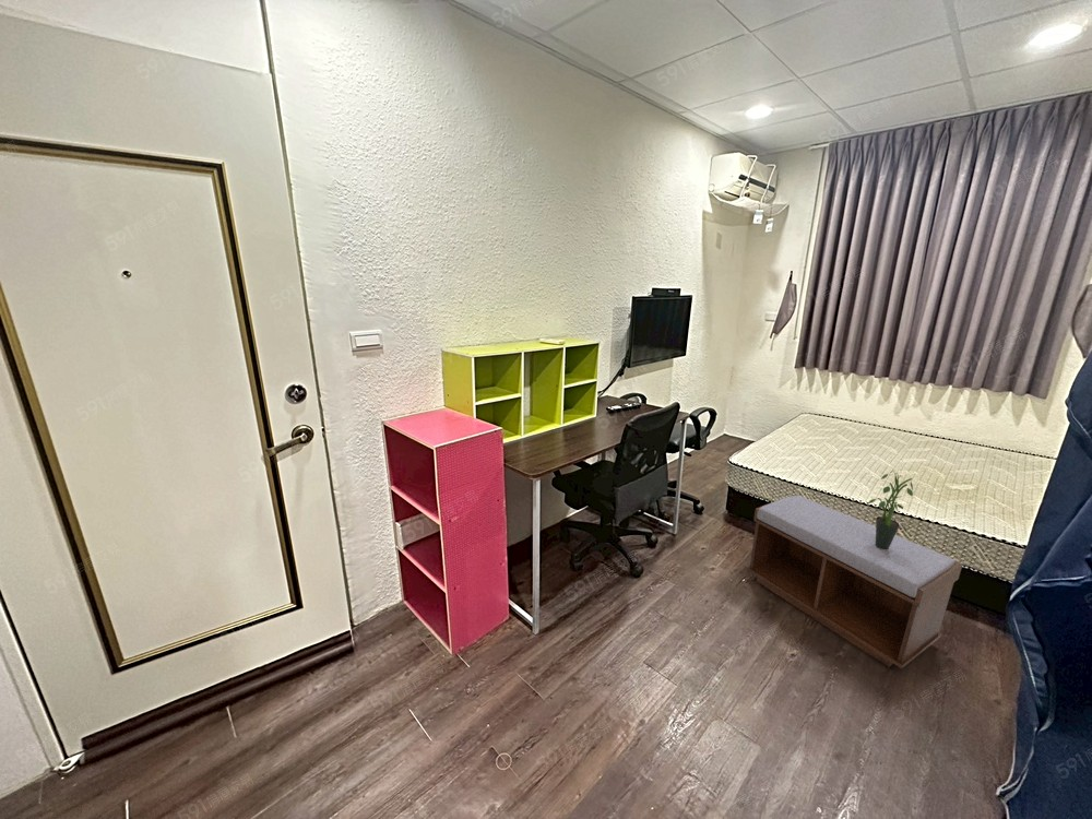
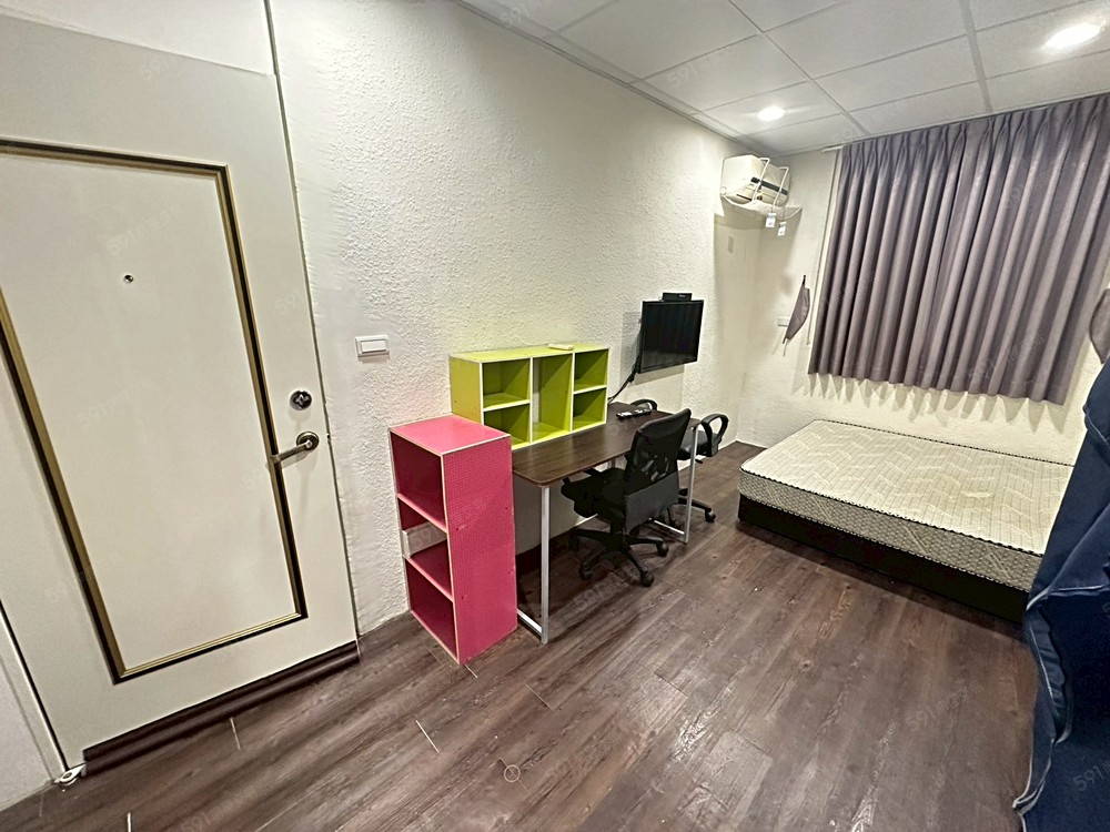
- potted plant (888, 511)
- bench (839, 569)
